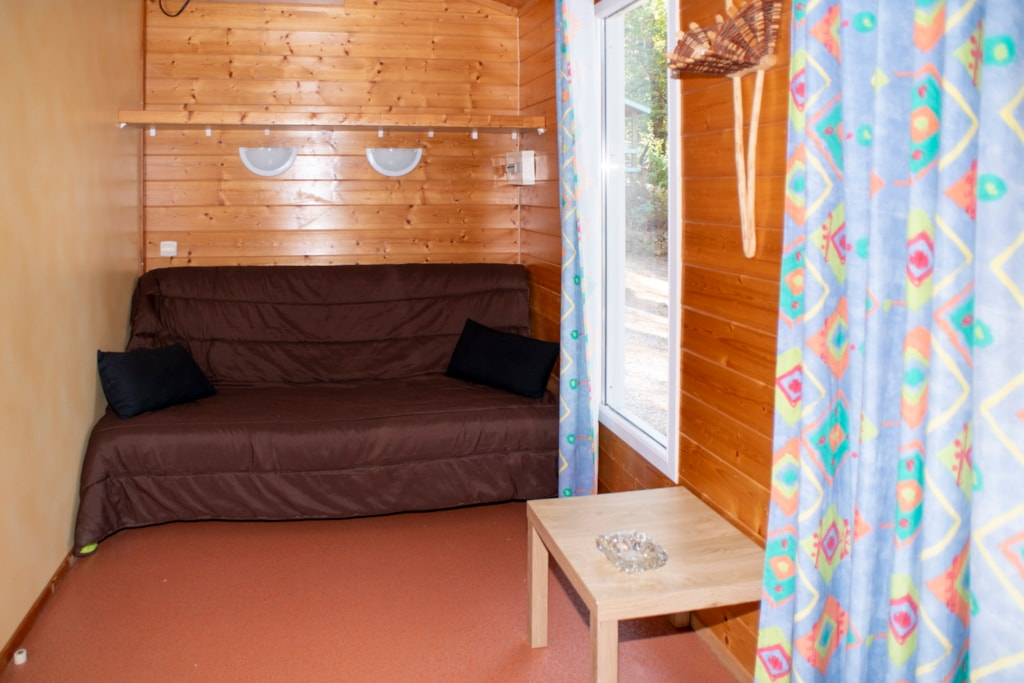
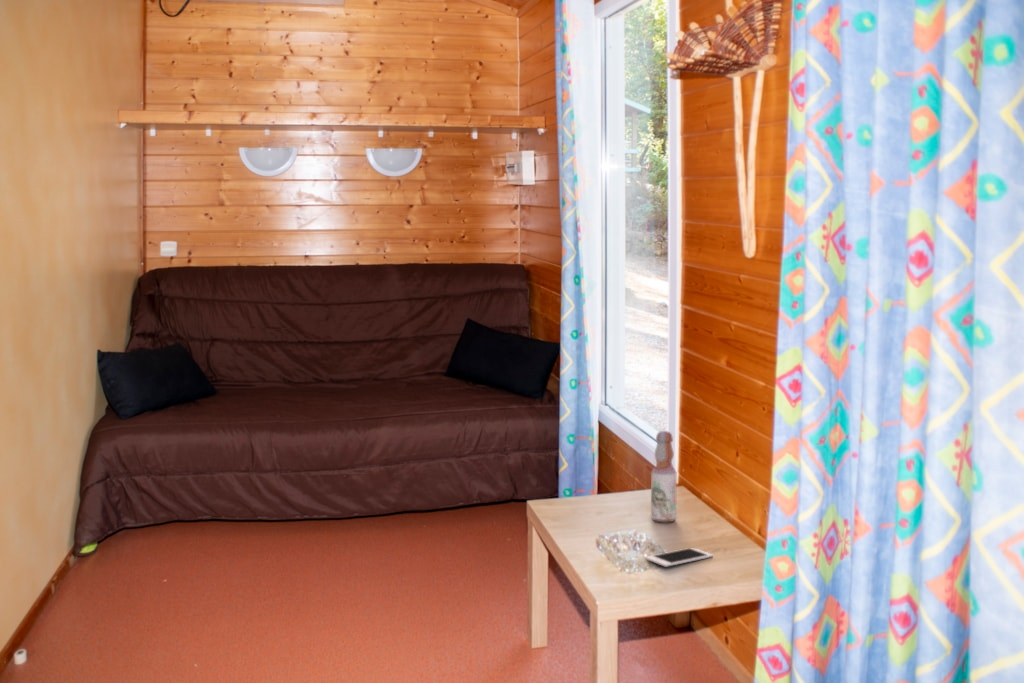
+ cell phone (679, 556)
+ bottle (663, 476)
